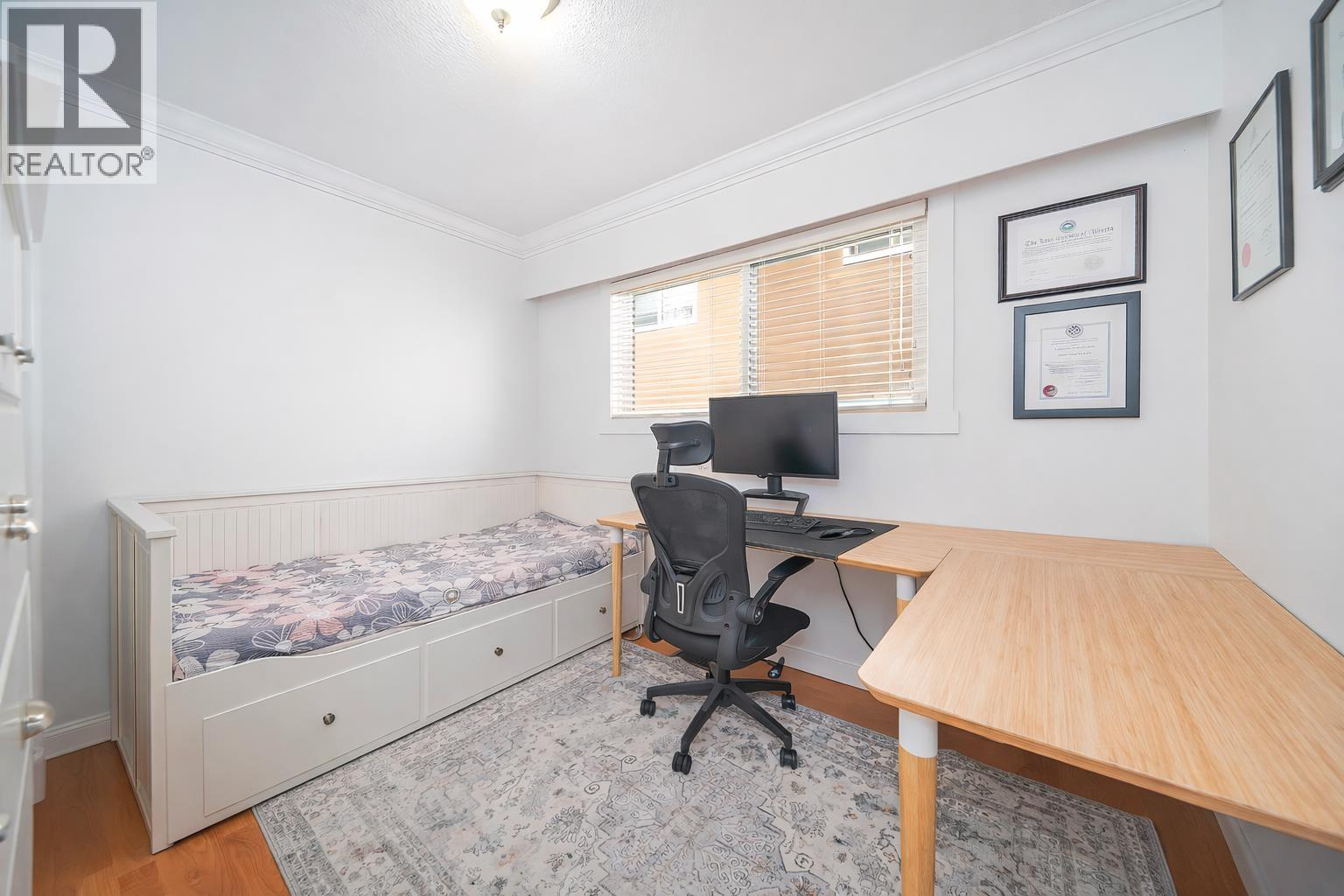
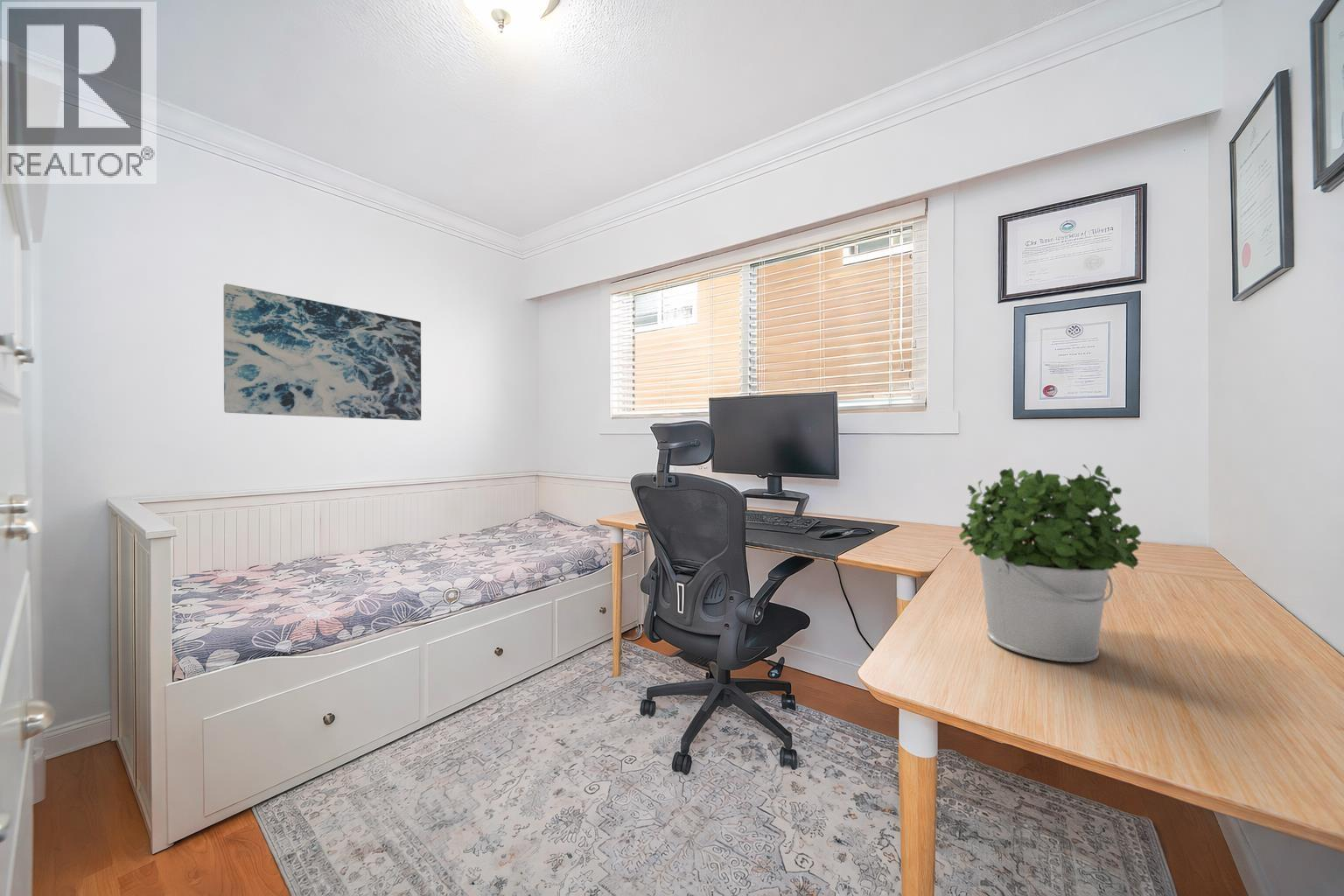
+ wall art (334, 361)
+ potted plant (1052, 554)
